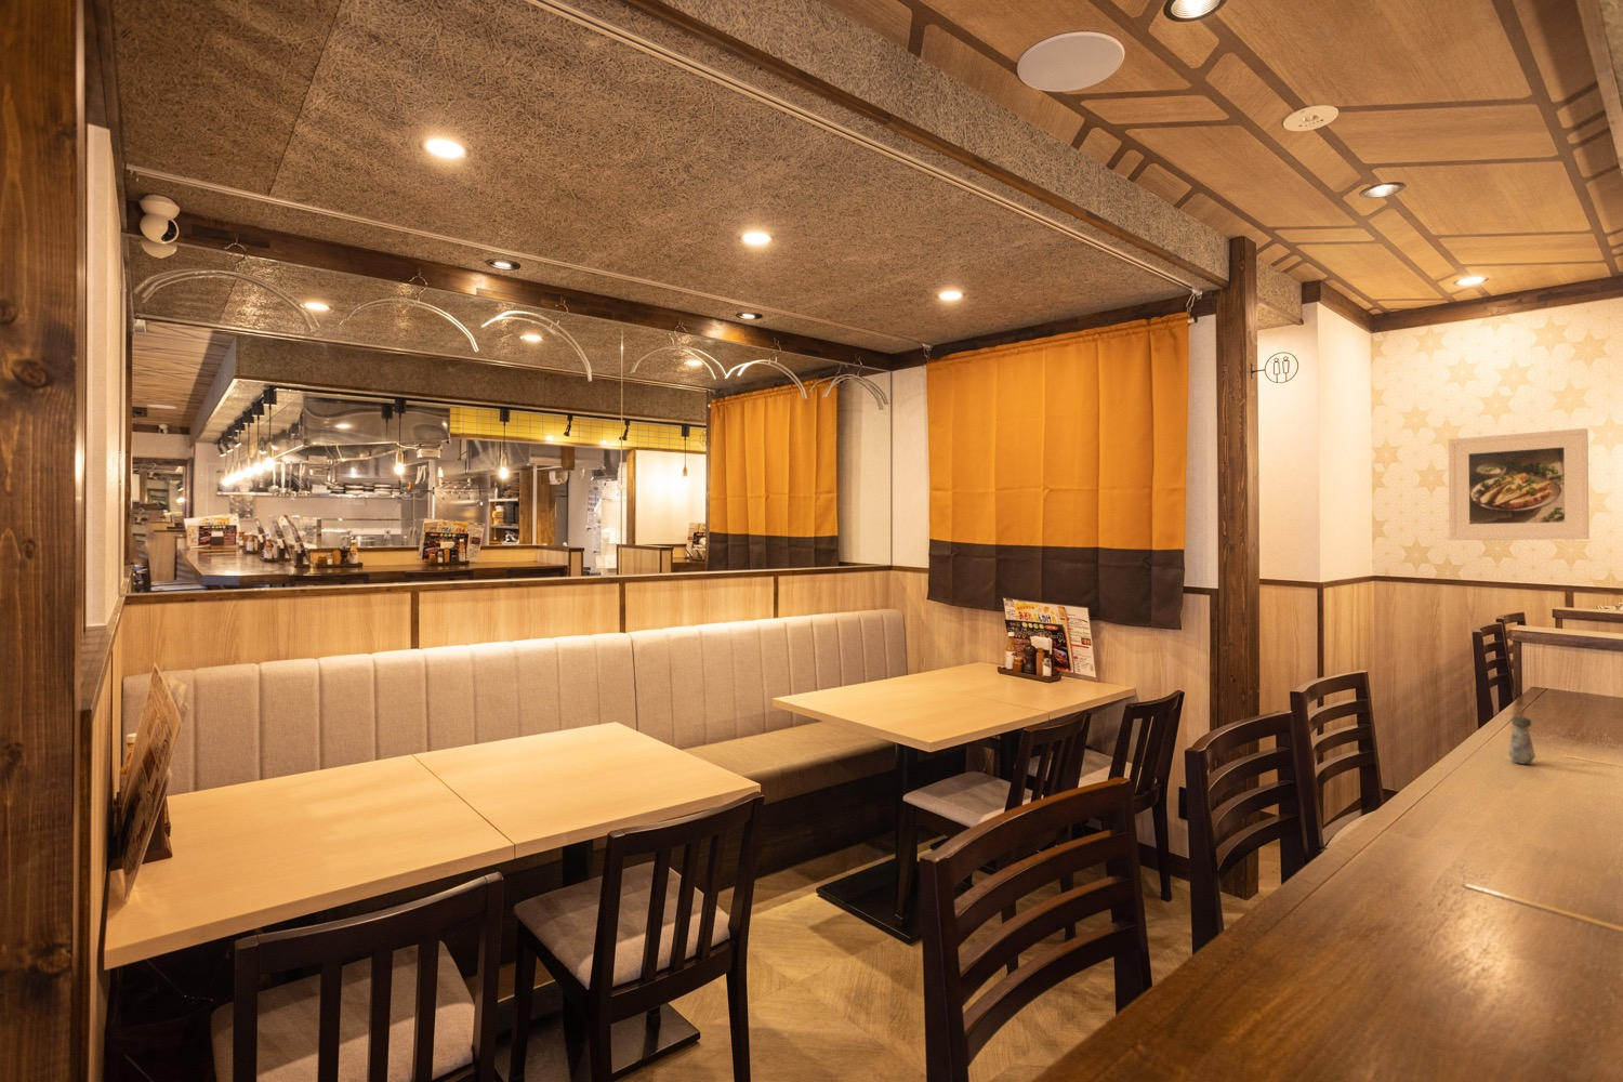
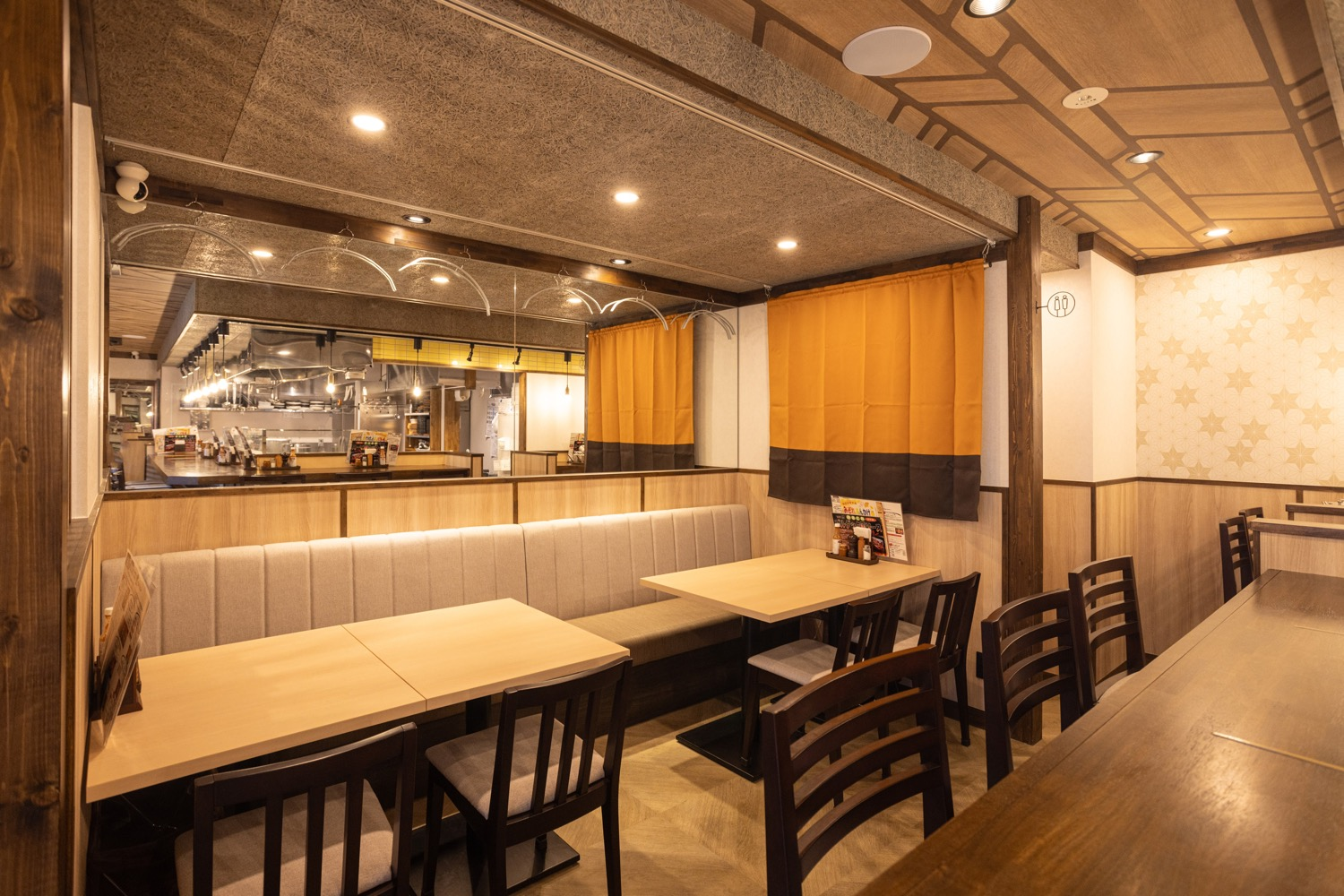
- salt shaker (1522, 739)
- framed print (1514, 487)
